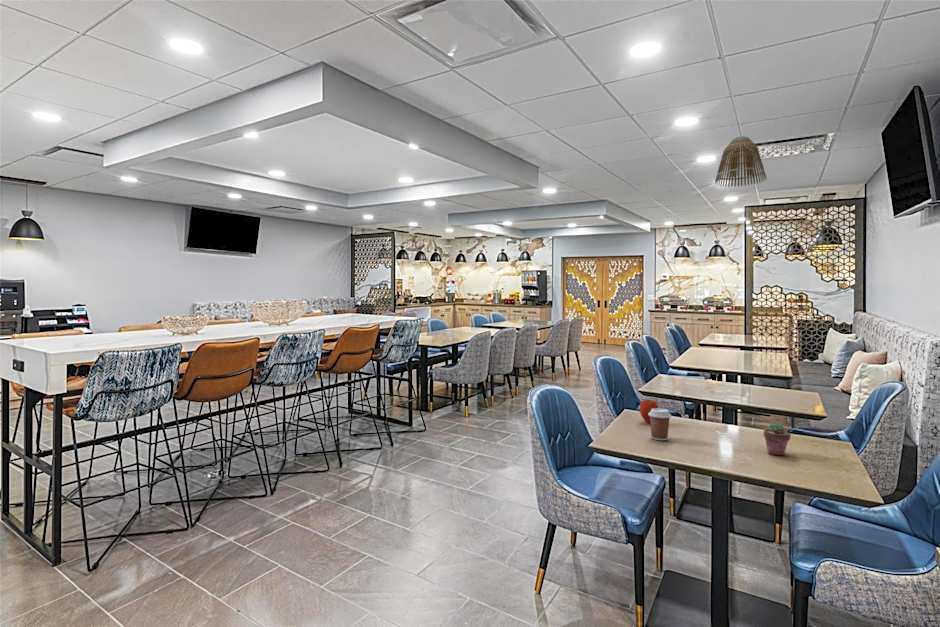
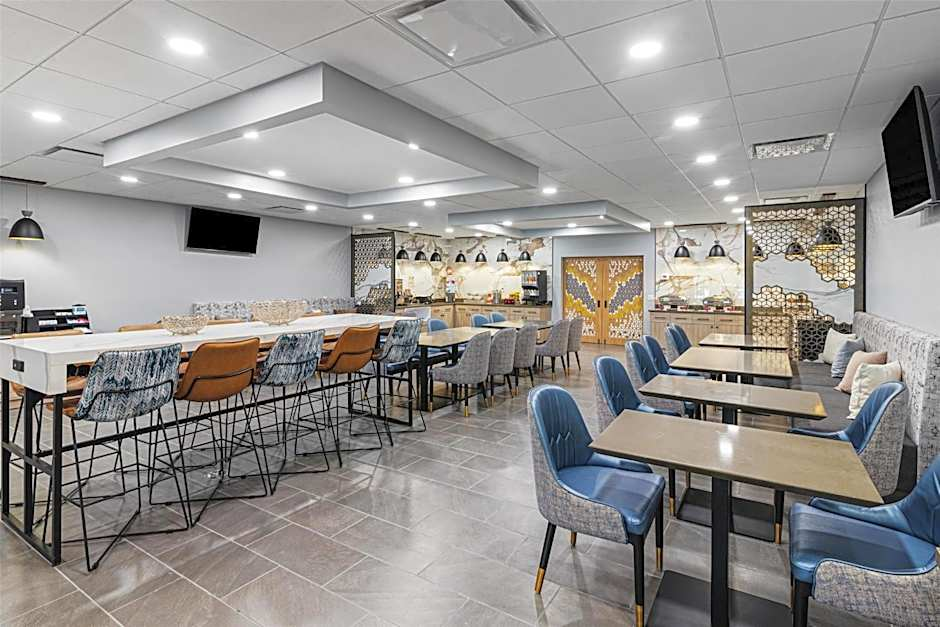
- apple (648, 410)
- coffee cup (659, 424)
- potted succulent (776, 438)
- lamp shade (739, 159)
